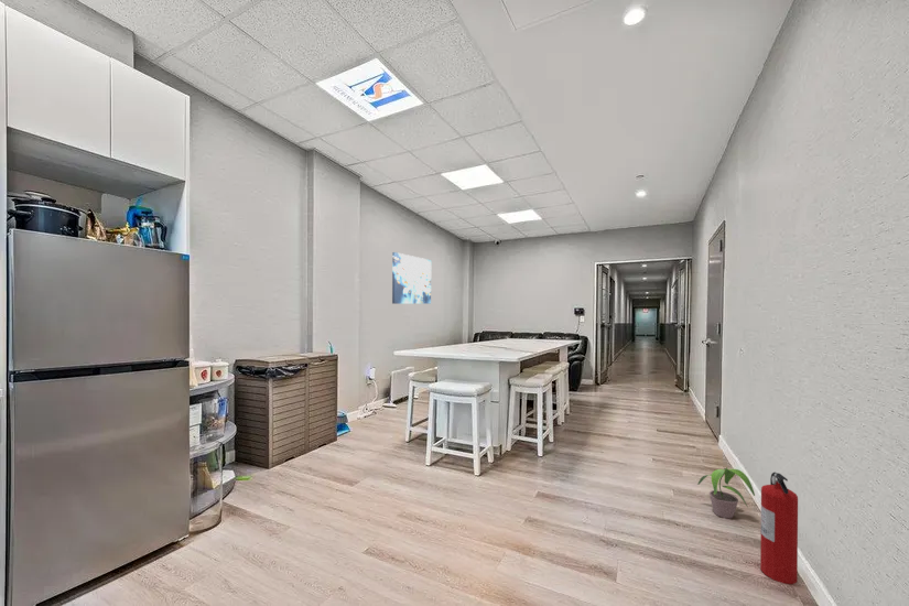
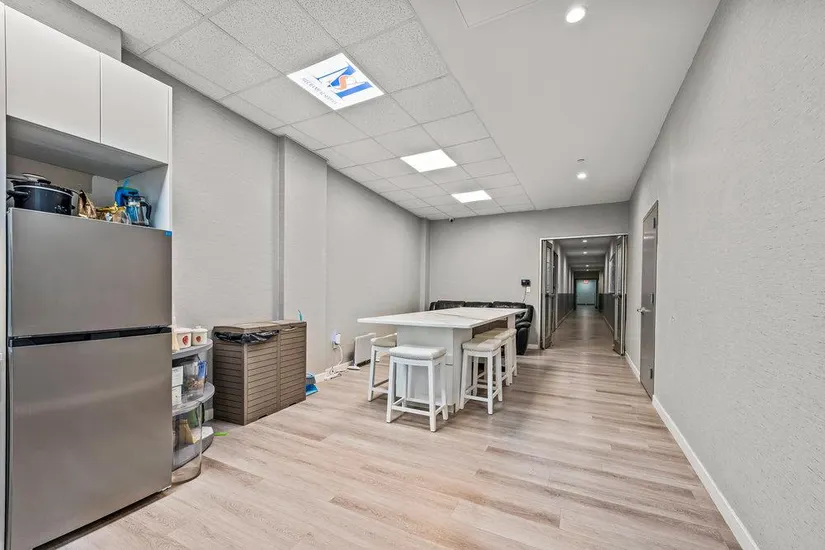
- fire extinguisher (778, 521)
- potted plant (723, 491)
- wall art (413, 280)
